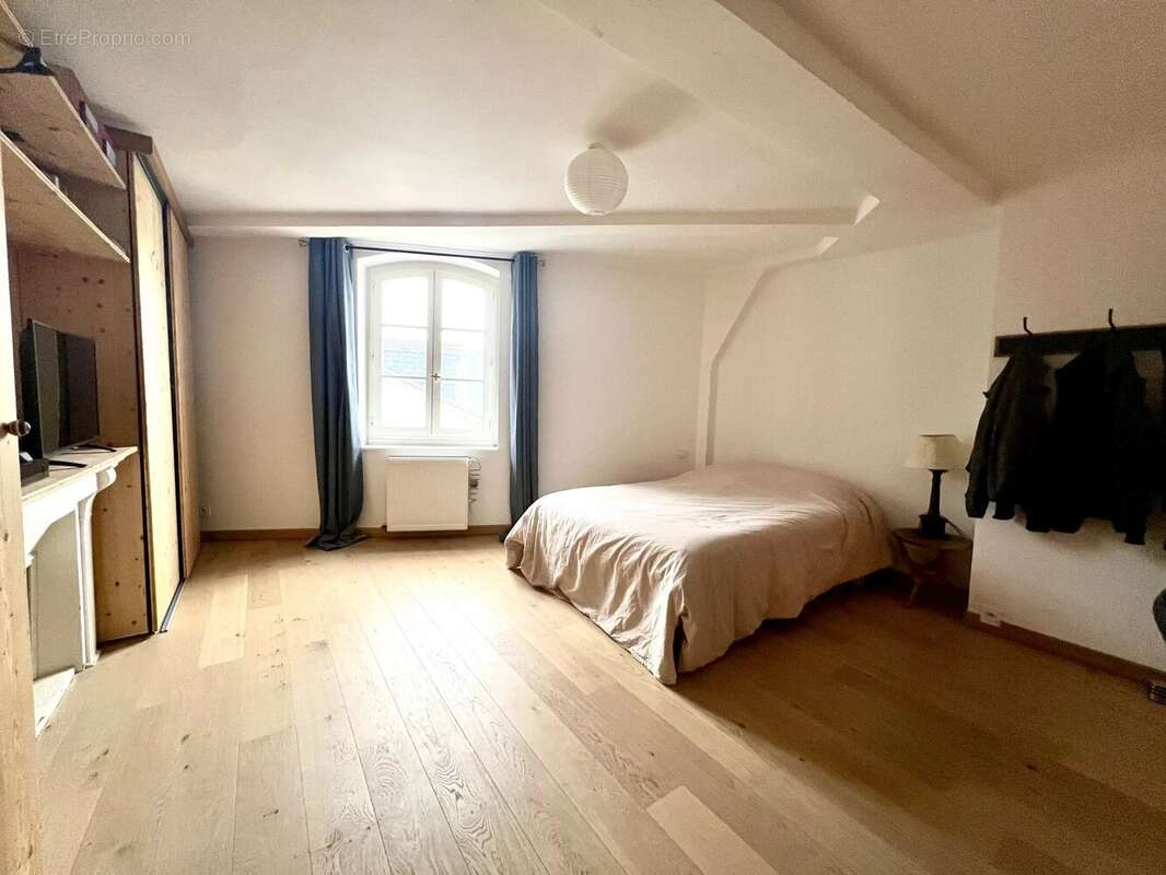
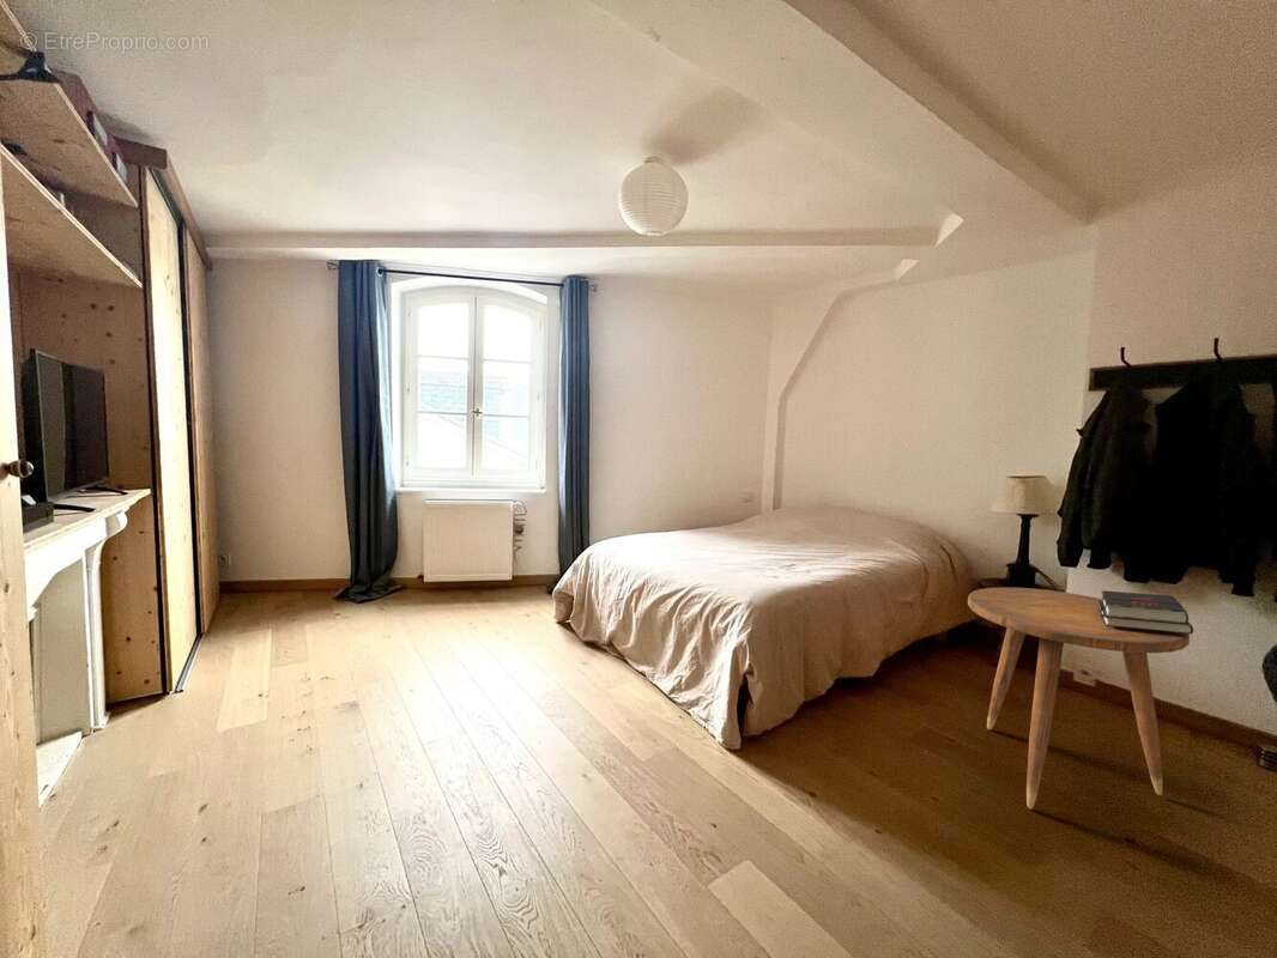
+ side table (1055, 692)
+ hardback book (1142, 611)
